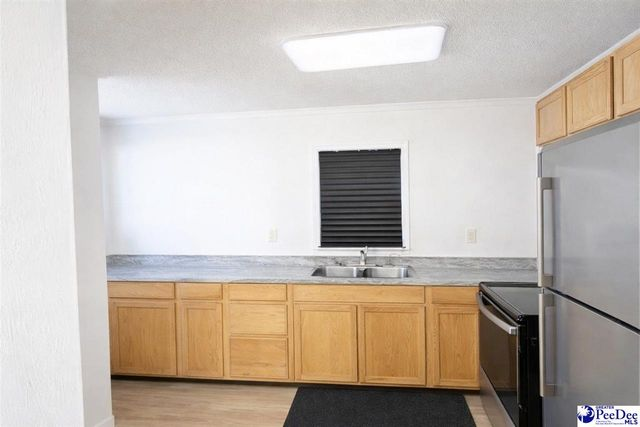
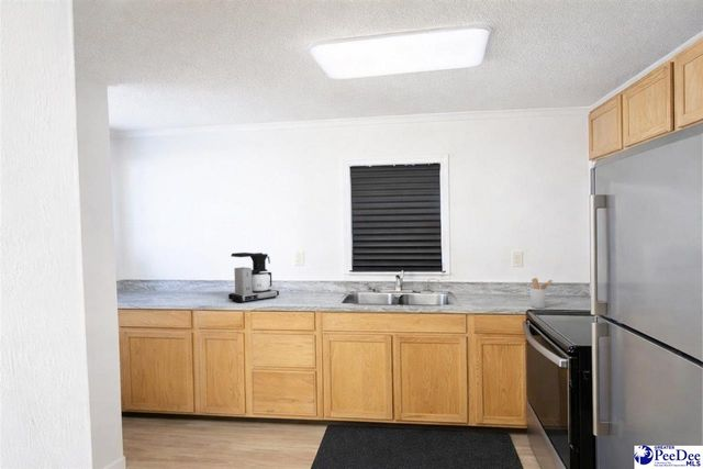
+ coffee maker (253, 276)
+ utensil holder (542, 292)
